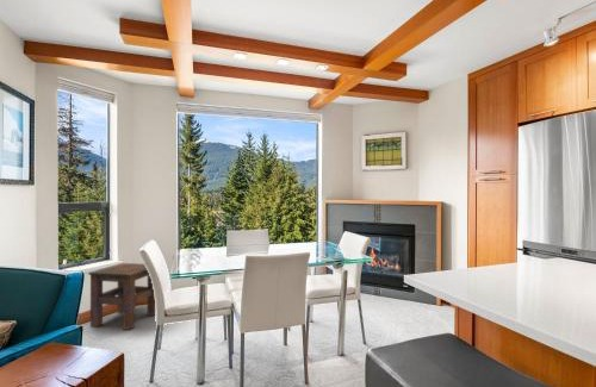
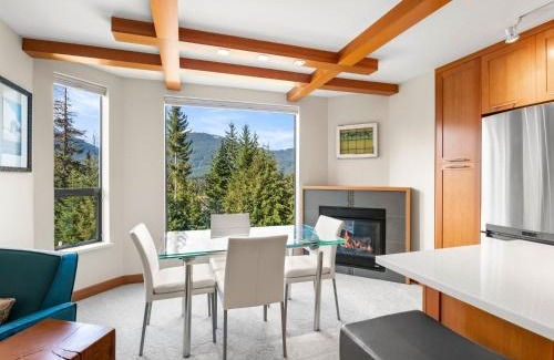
- side table (125, 293)
